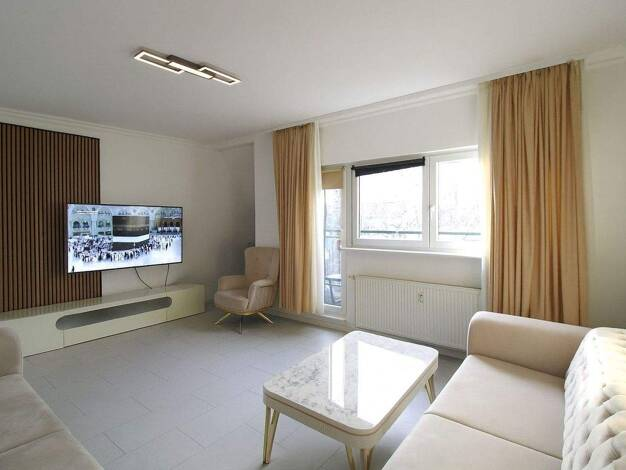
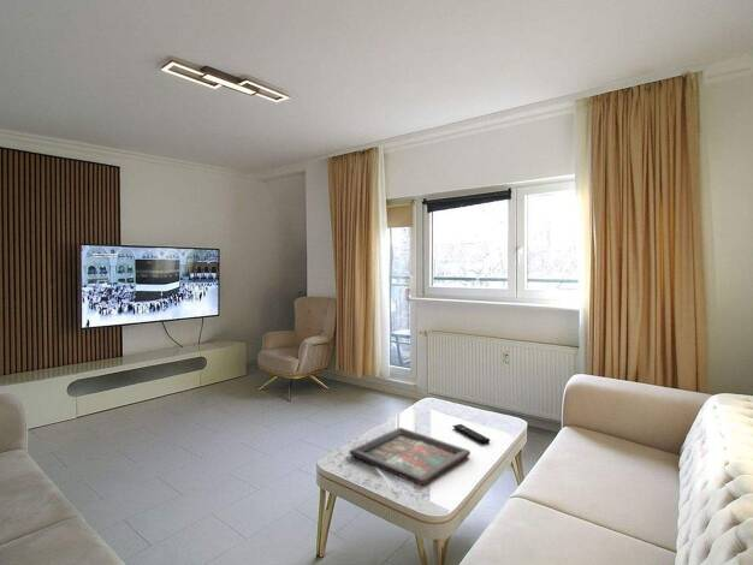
+ decorative tray (409, 452)
+ remote control (470, 433)
